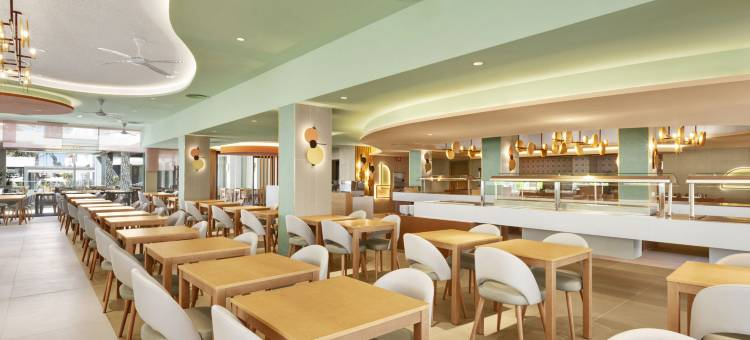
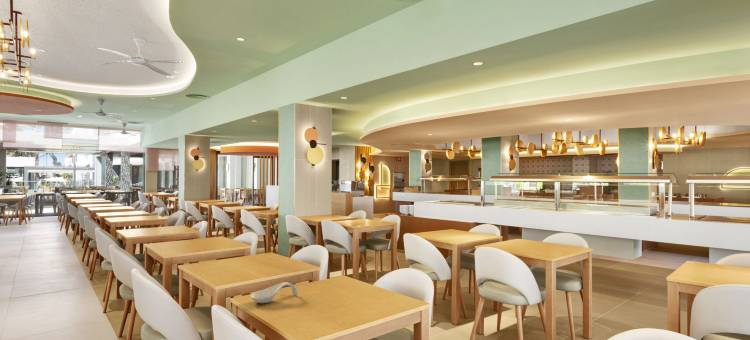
+ spoon rest (274, 291)
